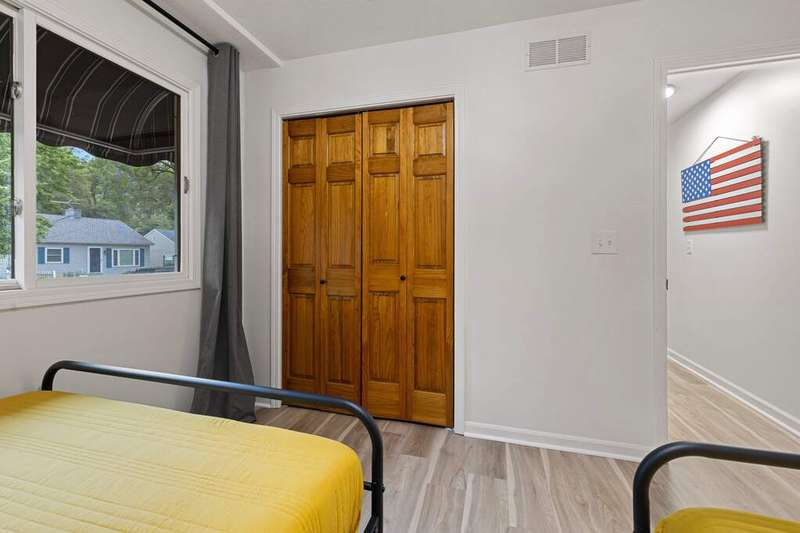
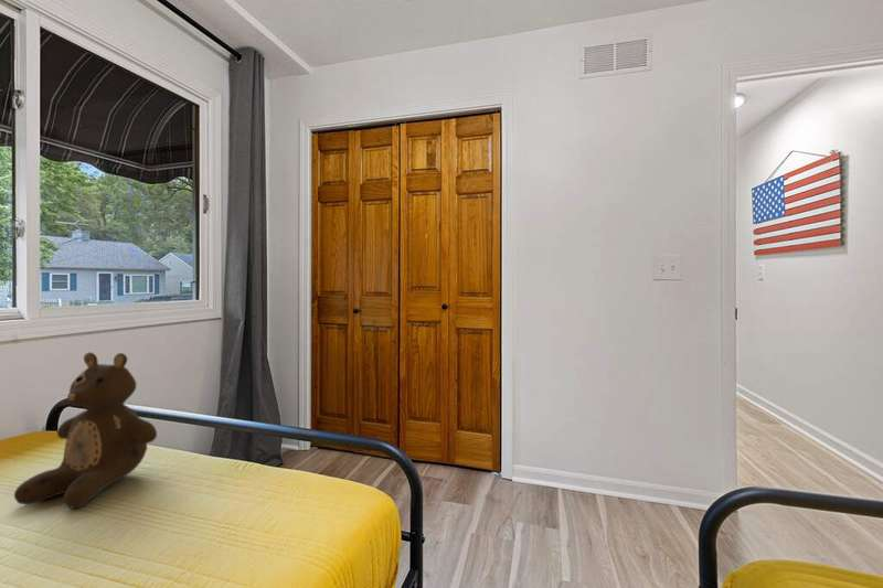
+ teddy bear (88, 421)
